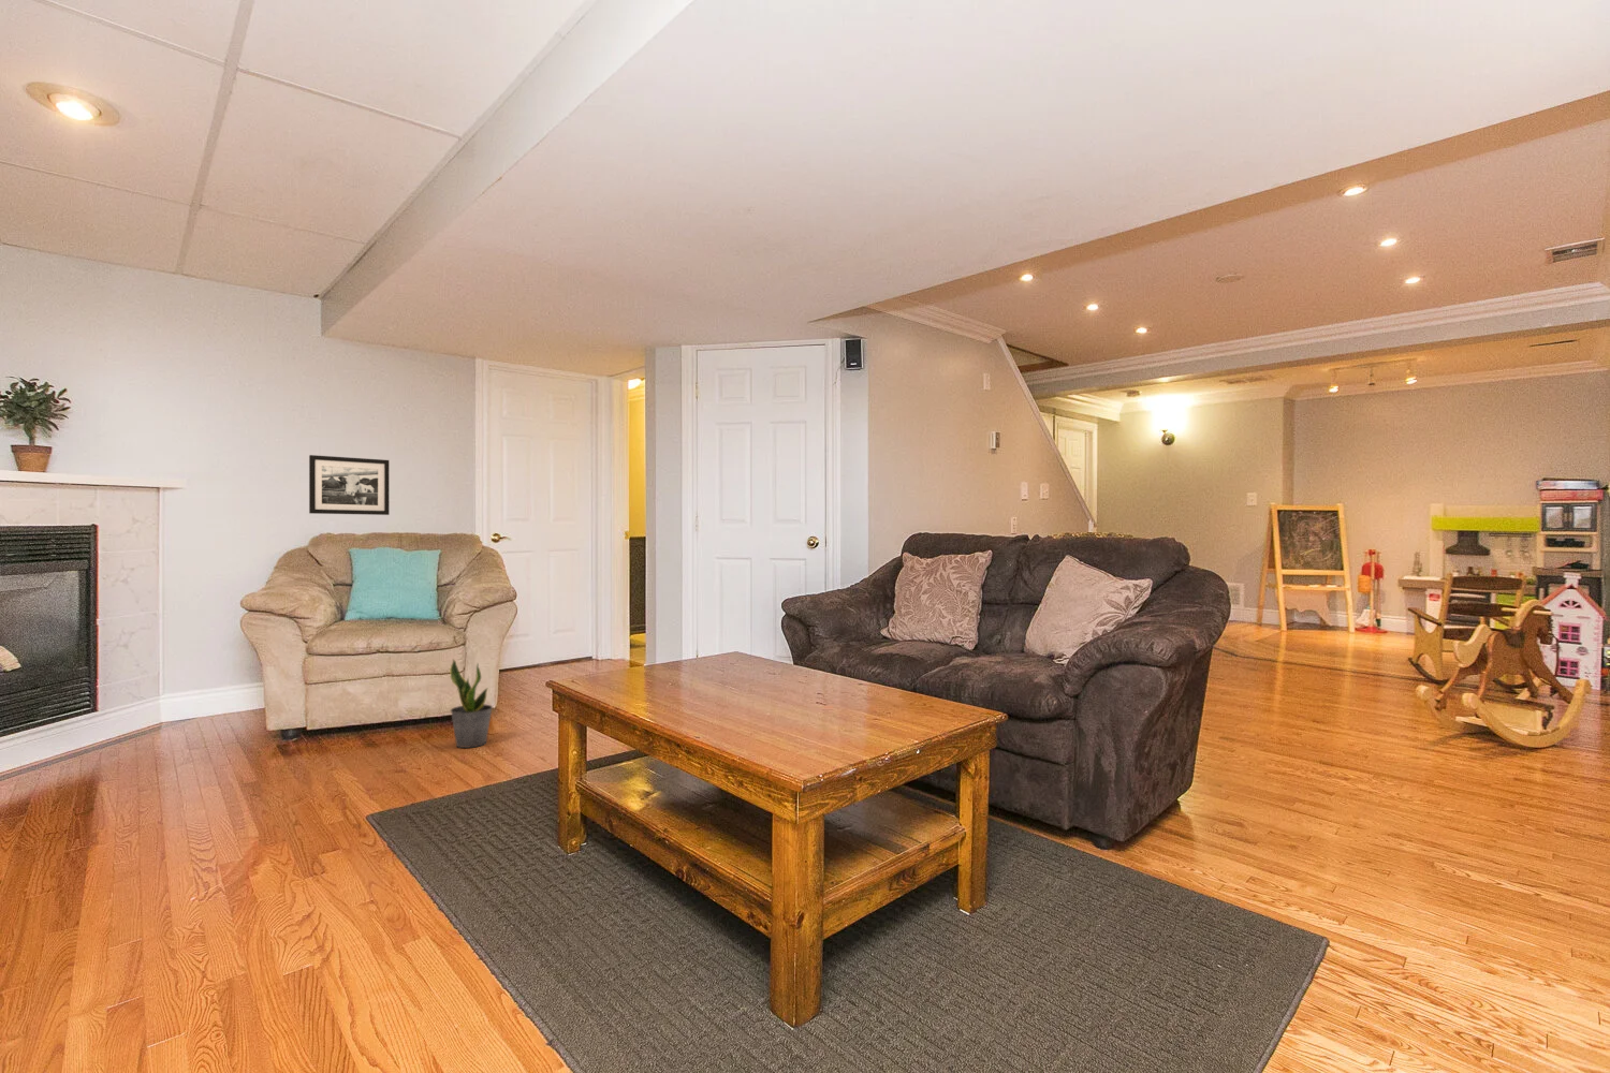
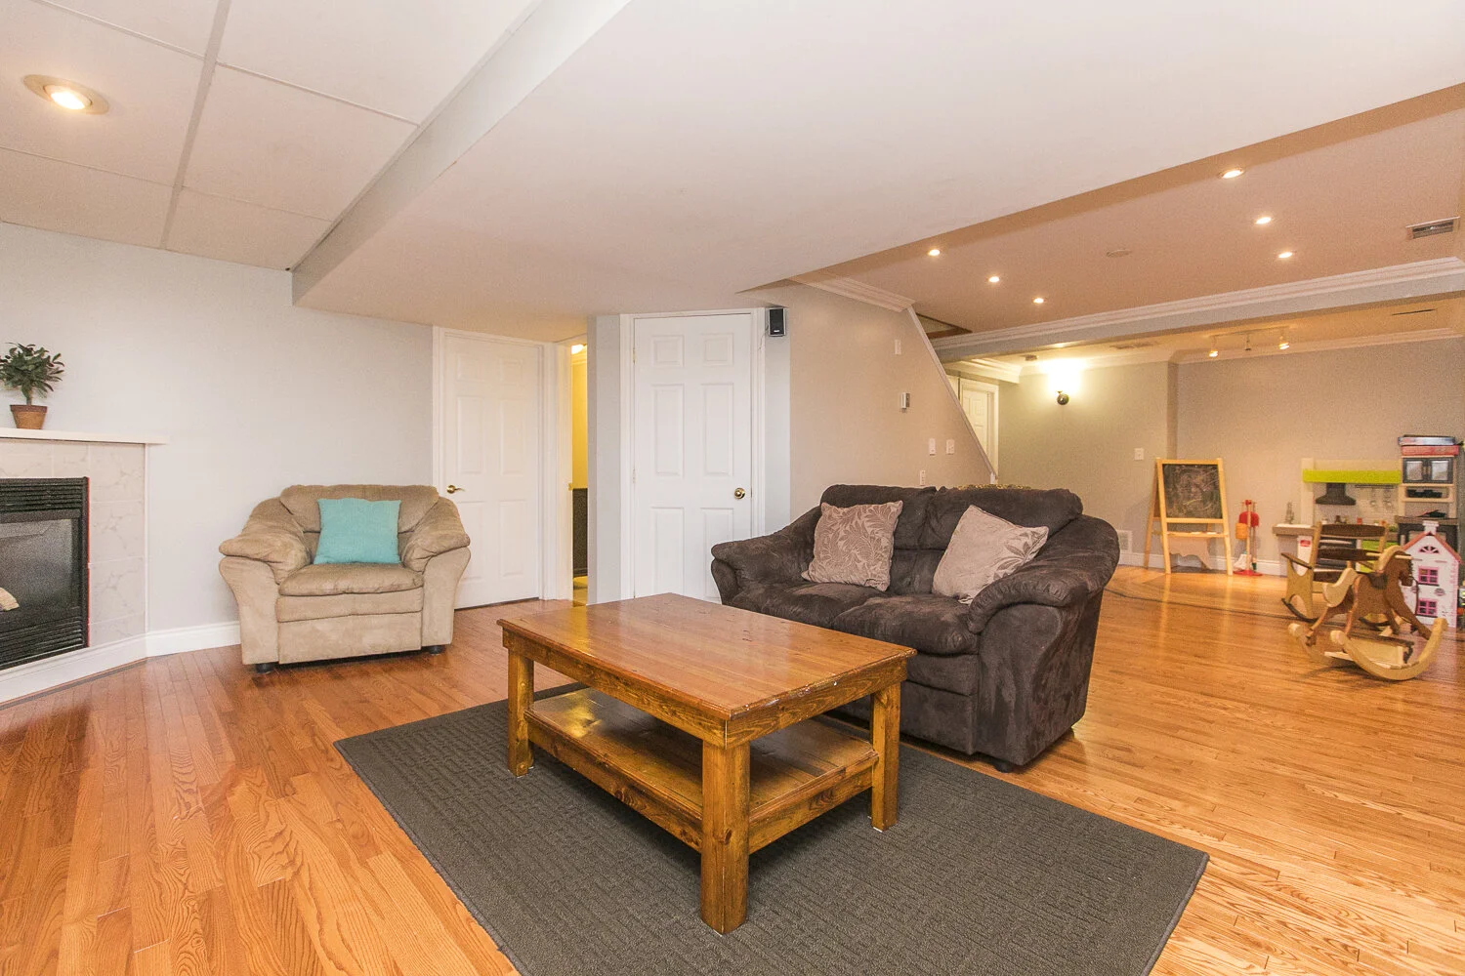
- picture frame (350, 485)
- potted plant (471, 699)
